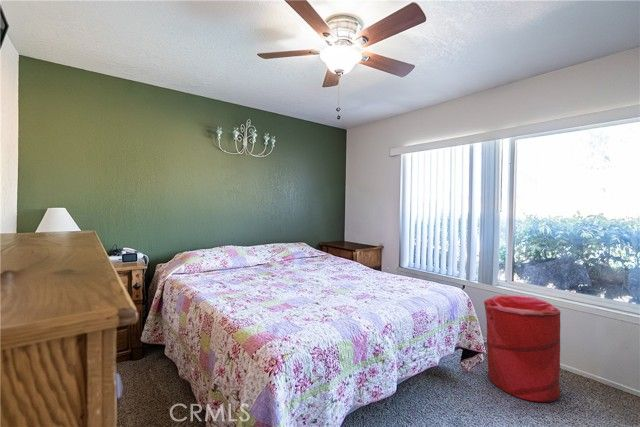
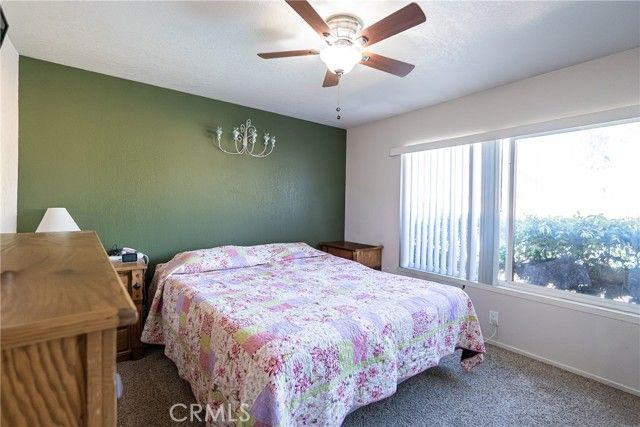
- laundry hamper (520, 342)
